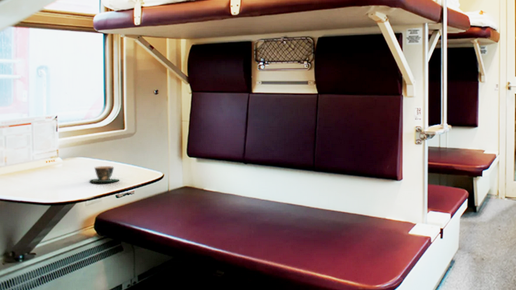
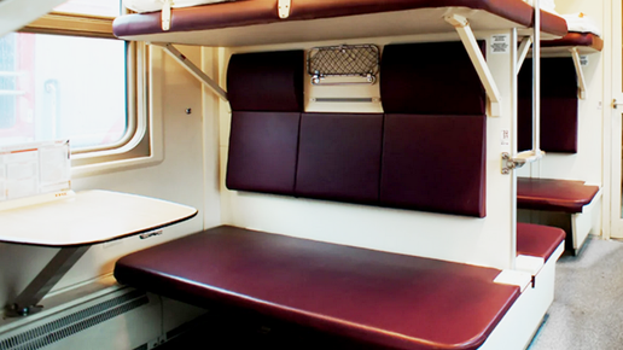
- teacup (104, 173)
